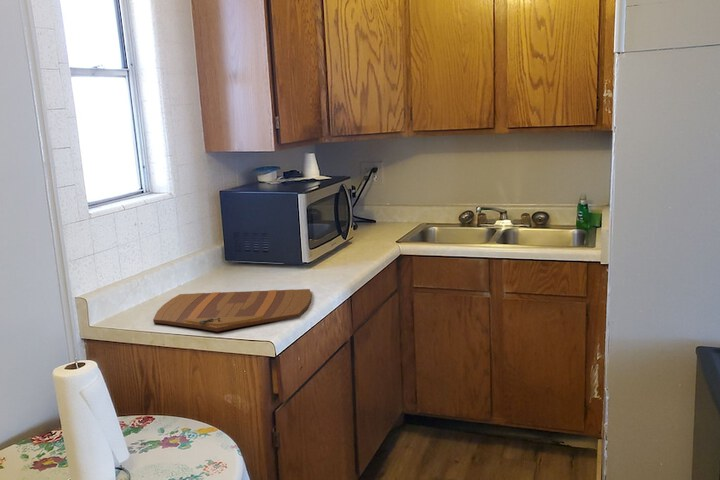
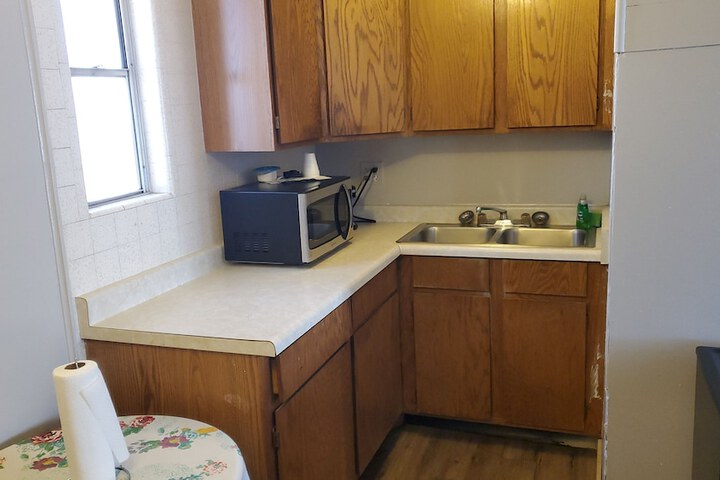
- cutting board (232, 307)
